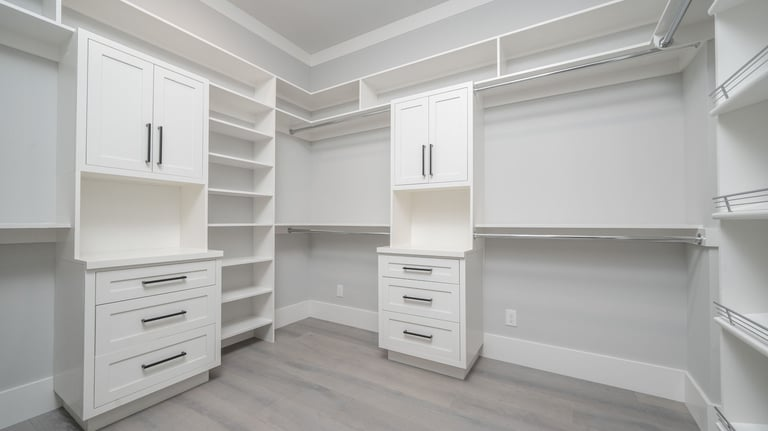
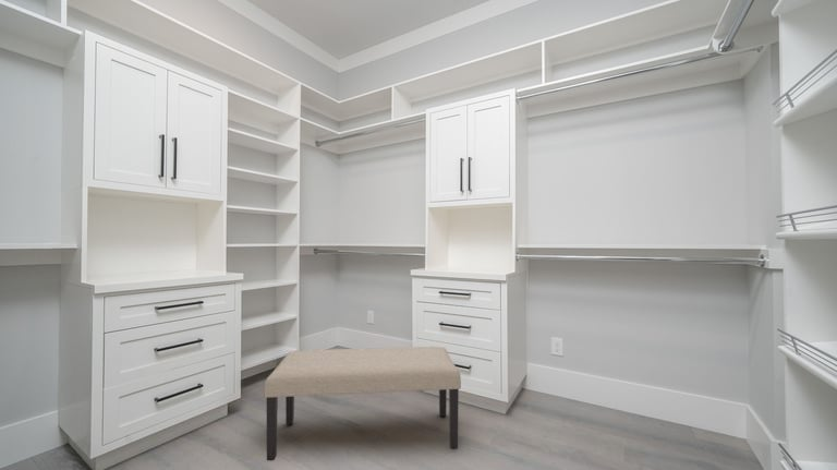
+ bench (364, 393)
